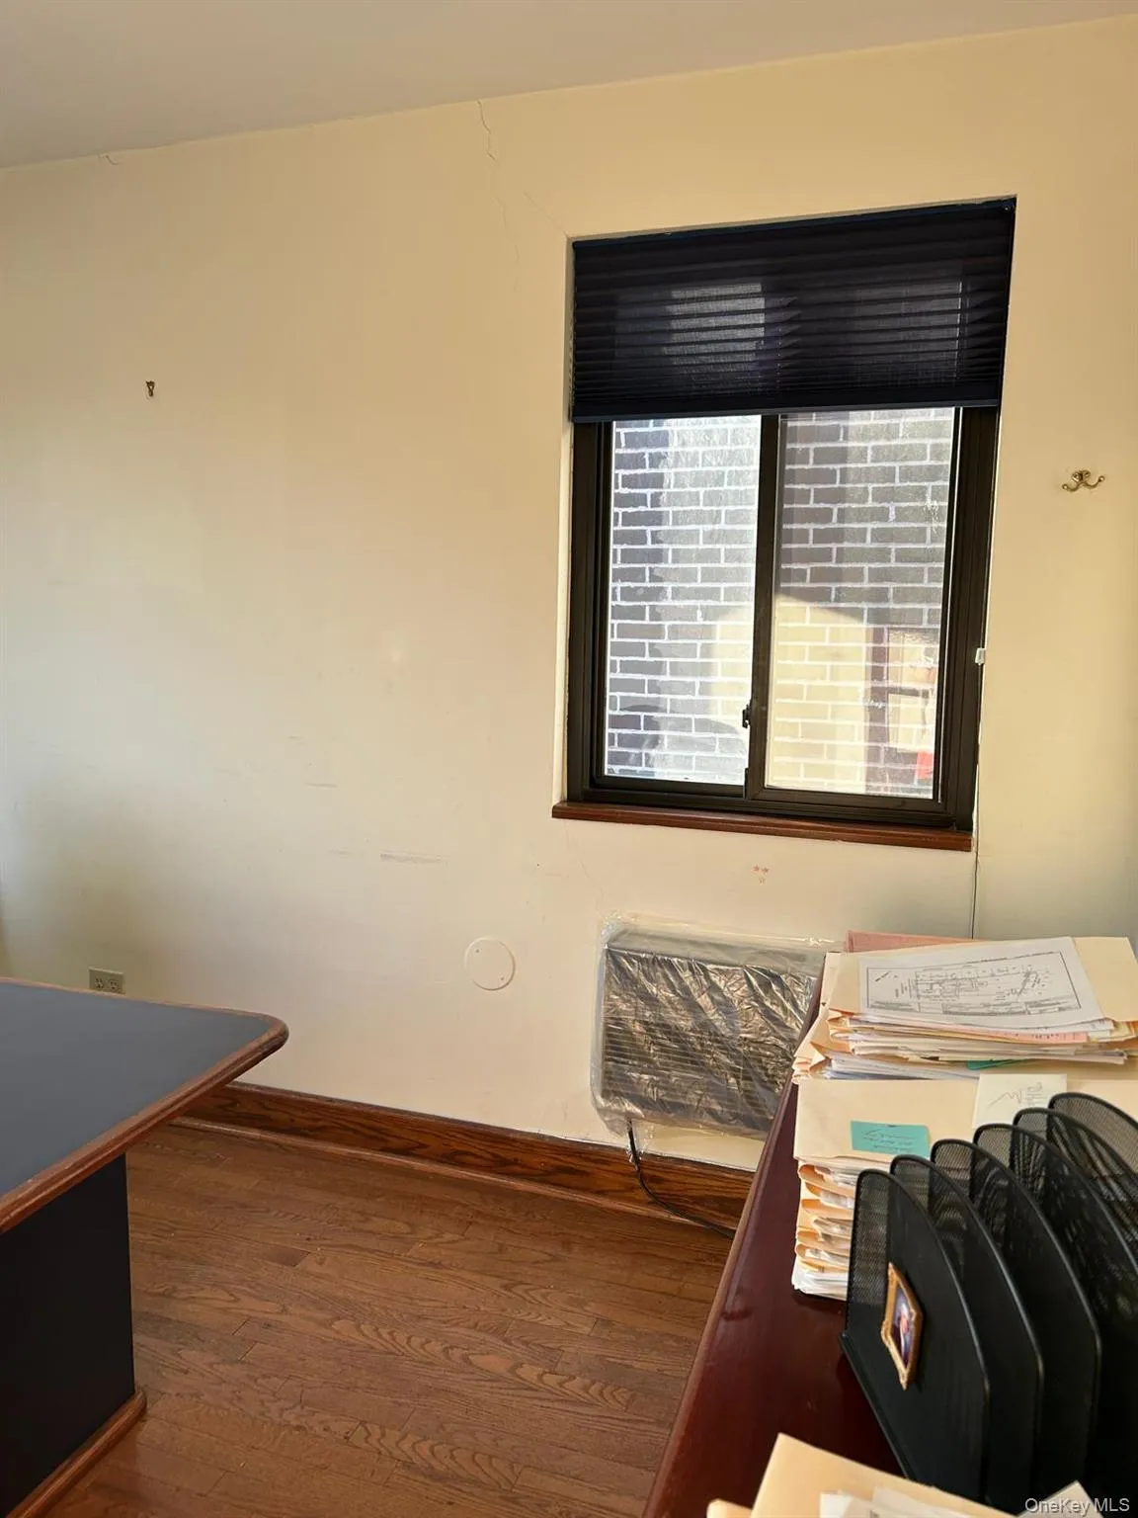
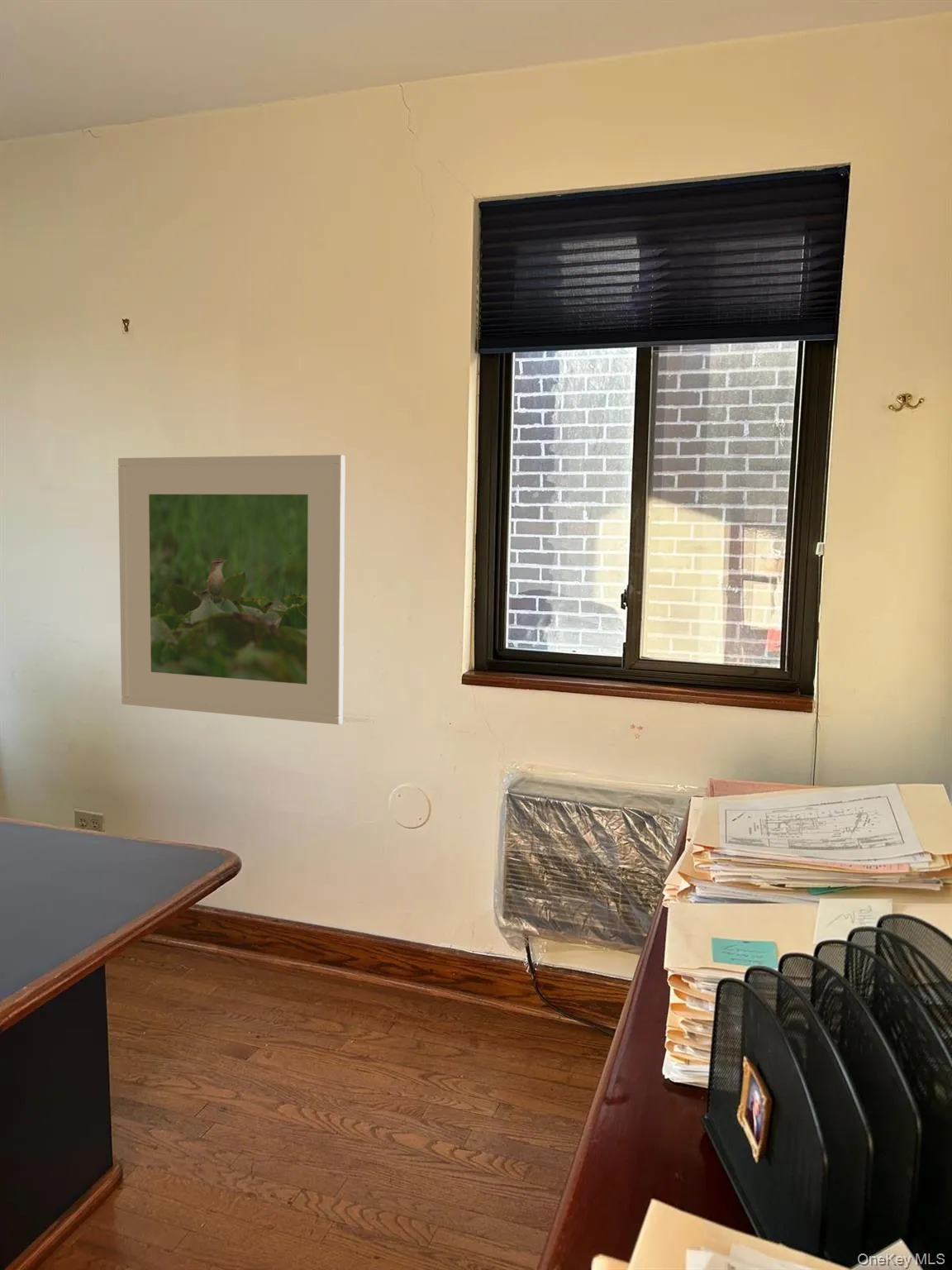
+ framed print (226, 586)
